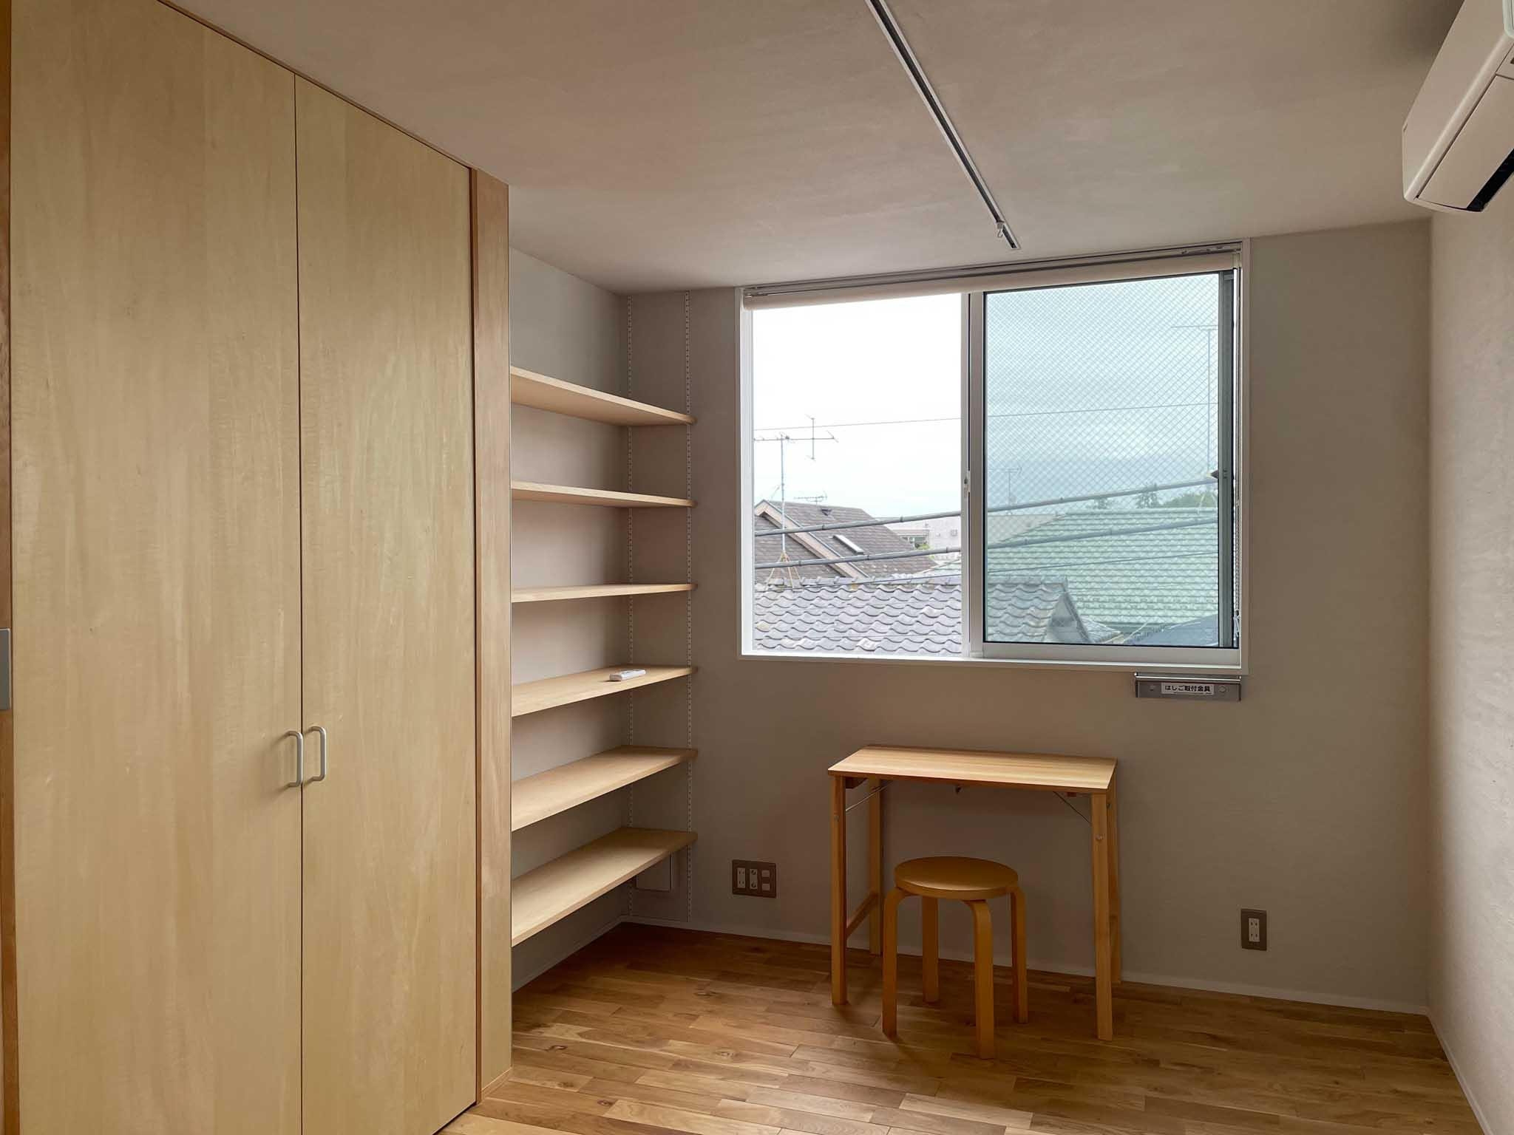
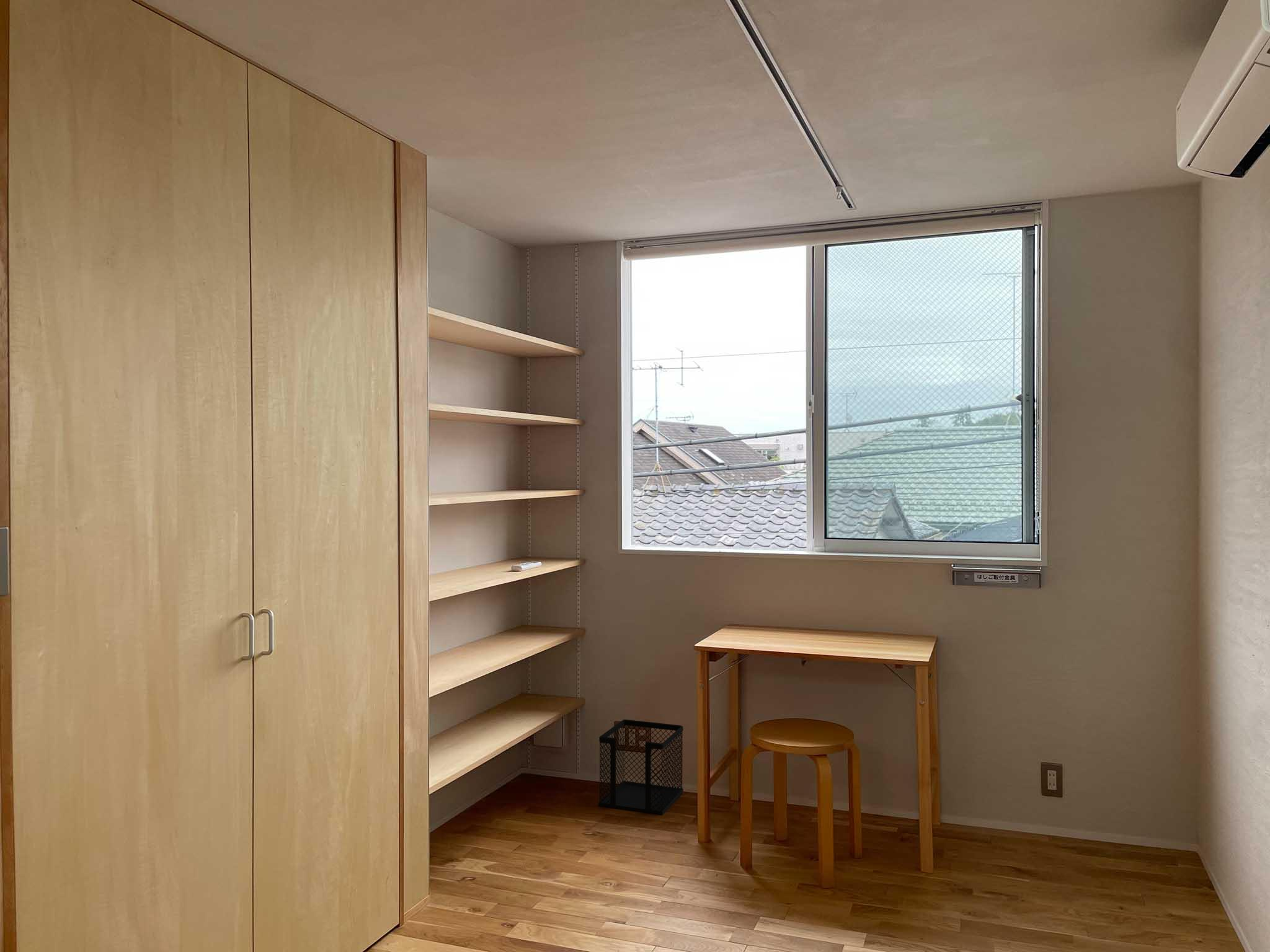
+ wastebasket (642, 765)
